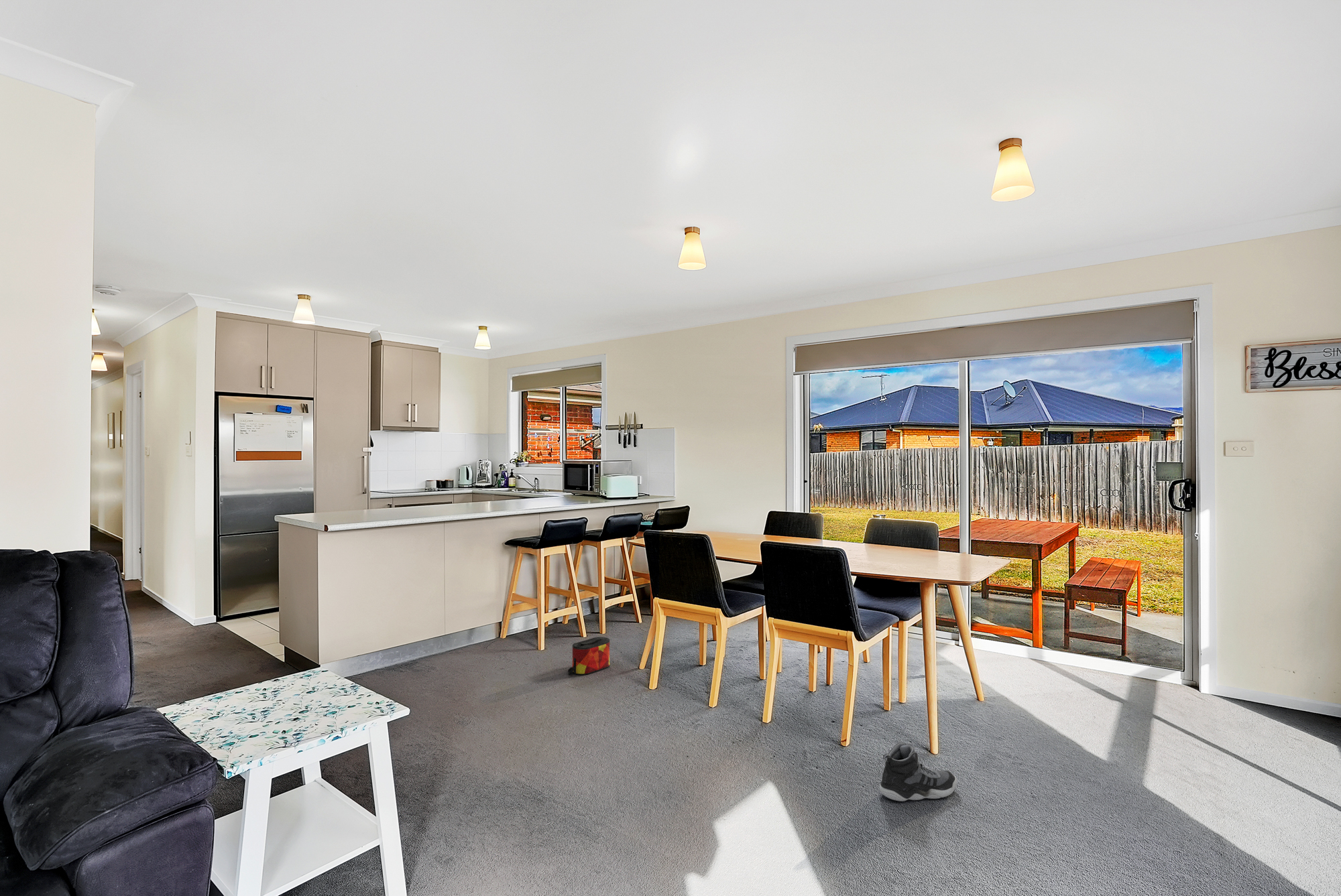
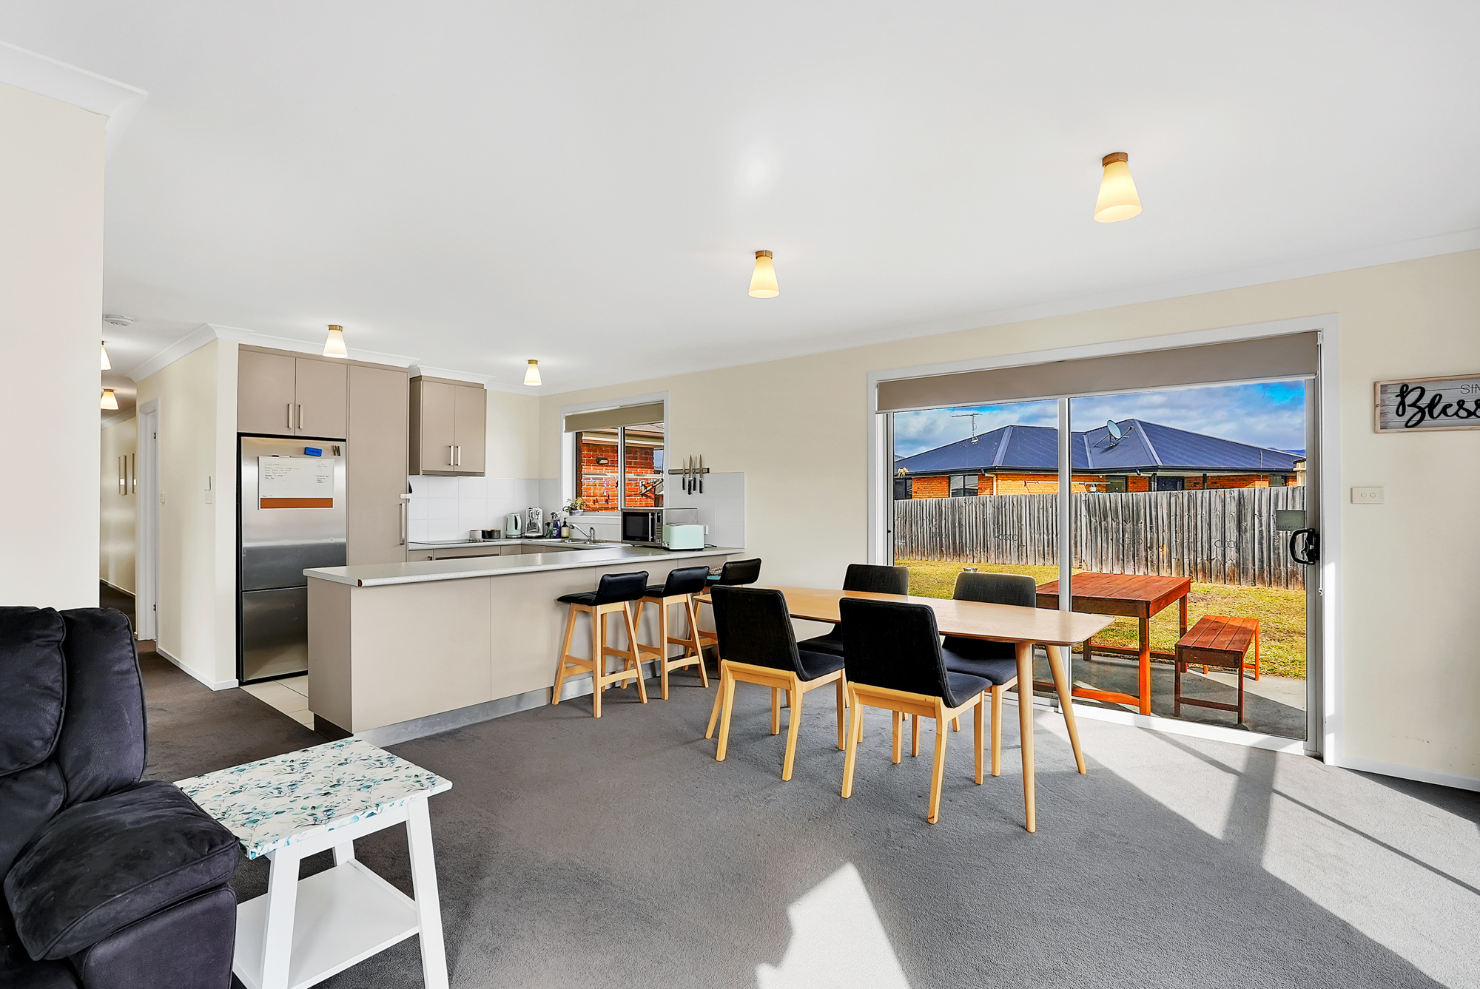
- bag (589, 654)
- sneaker (919, 769)
